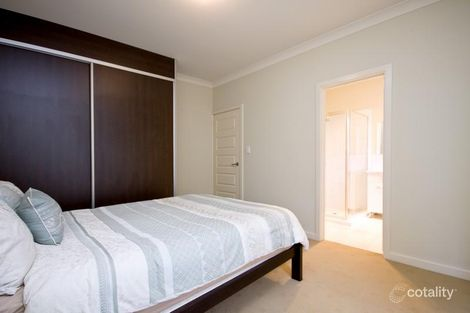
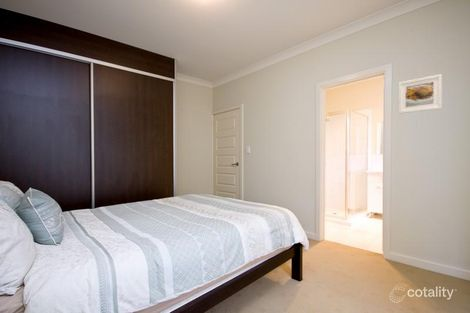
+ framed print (419, 95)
